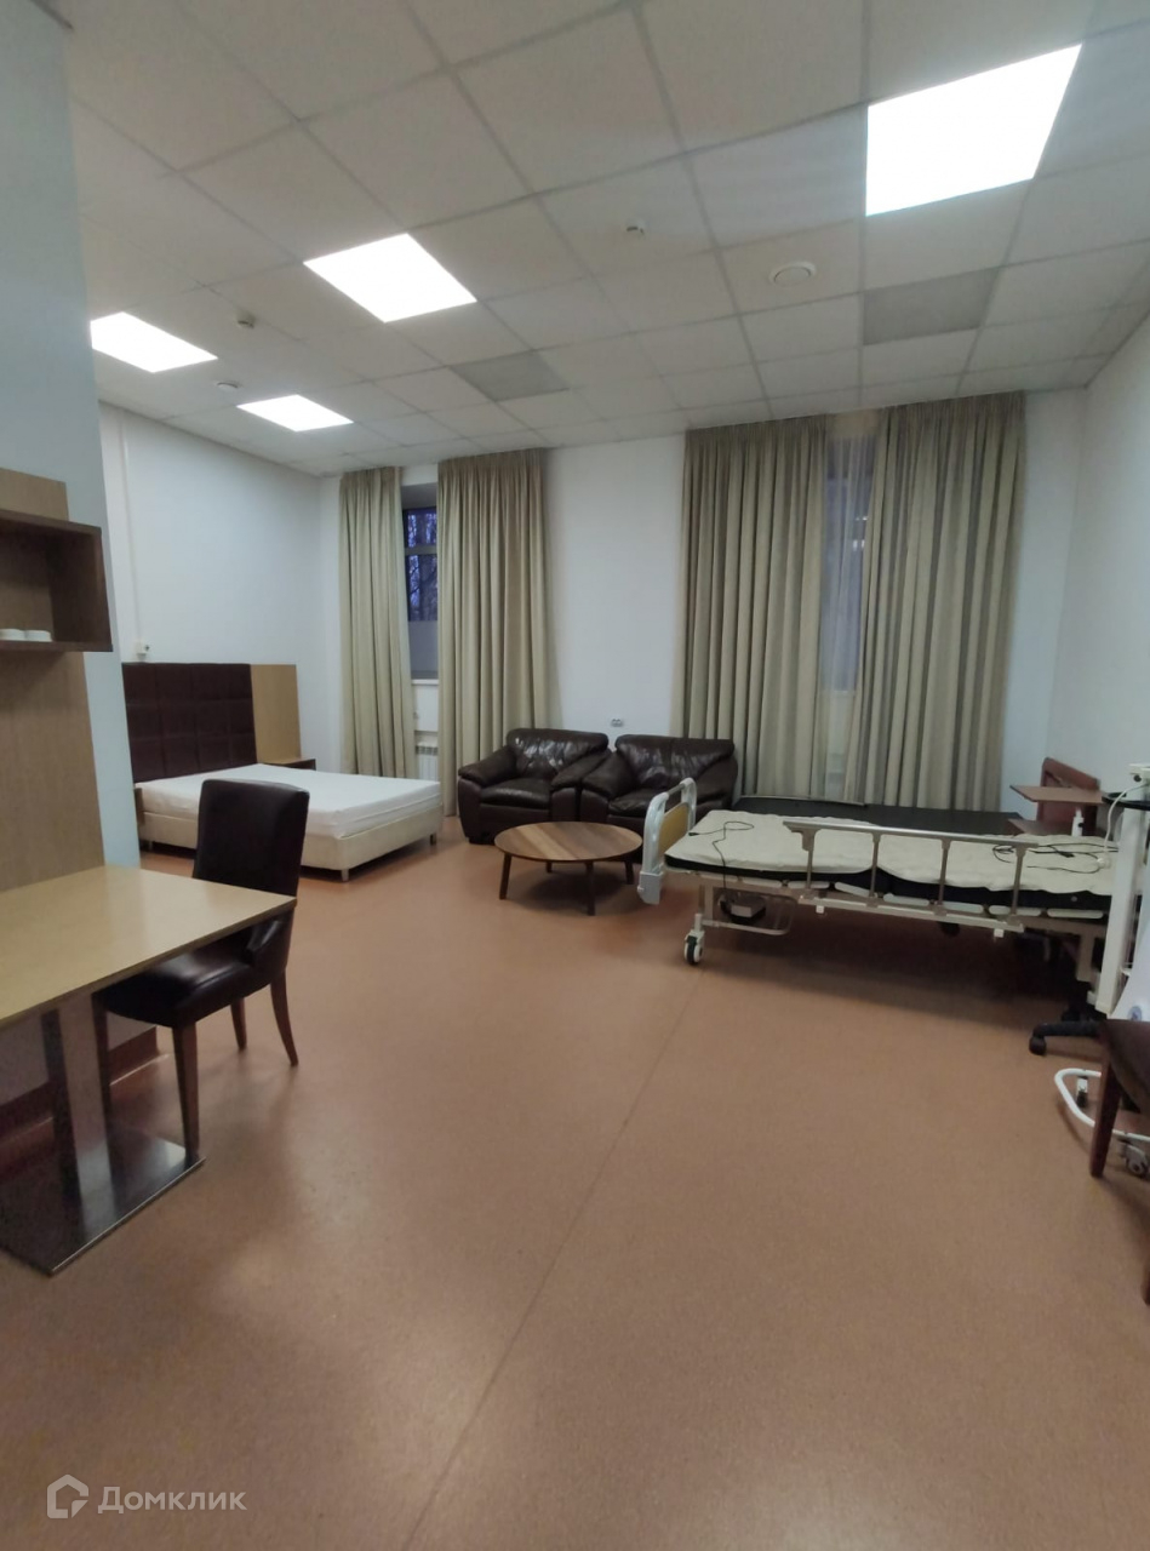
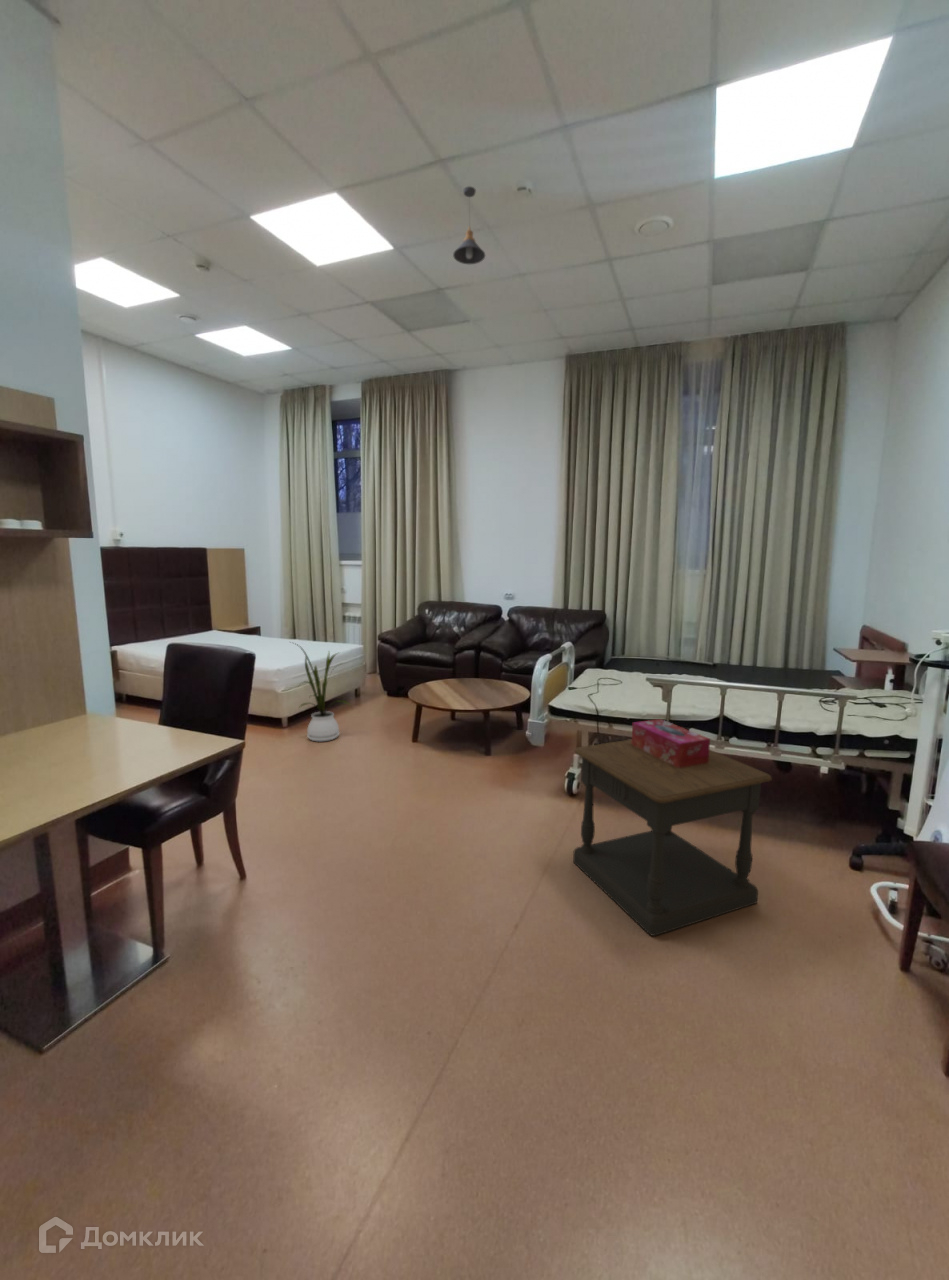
+ side table (663, 821)
+ tissue box (668, 741)
+ pendant light (469, 224)
+ house plant (318, 690)
